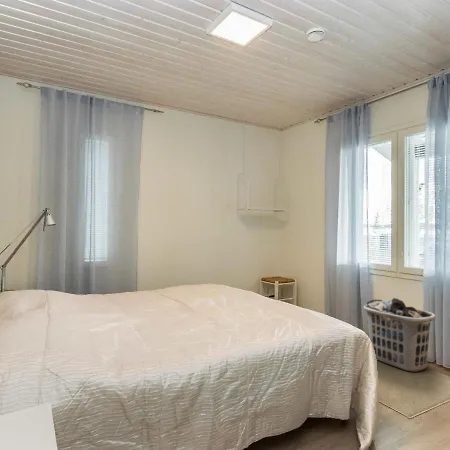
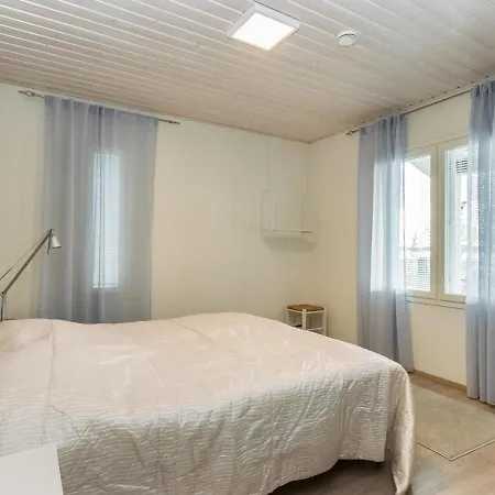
- clothes hamper (397, 330)
